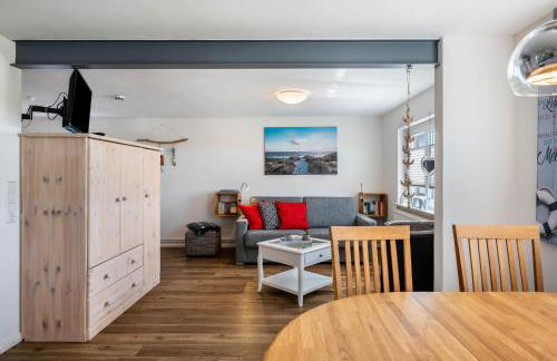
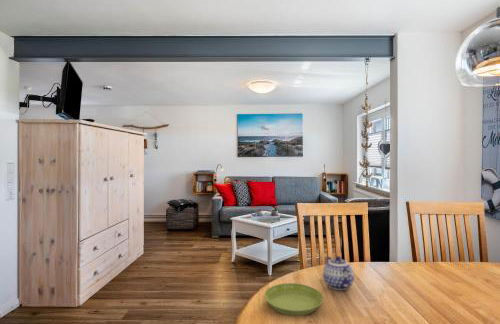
+ teapot (338, 271)
+ saucer (293, 299)
